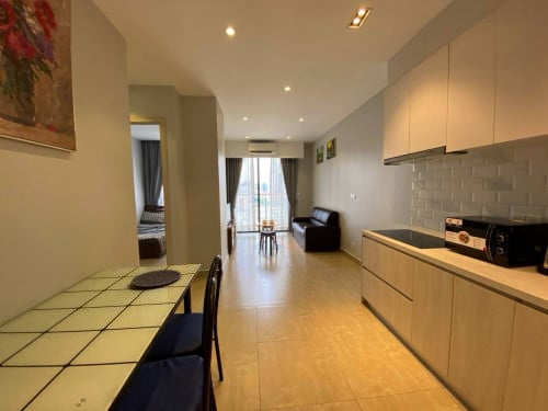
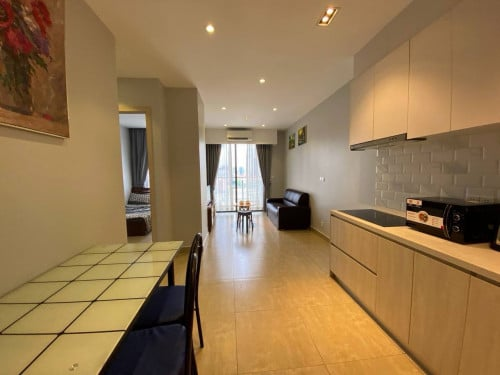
- plate (157, 278)
